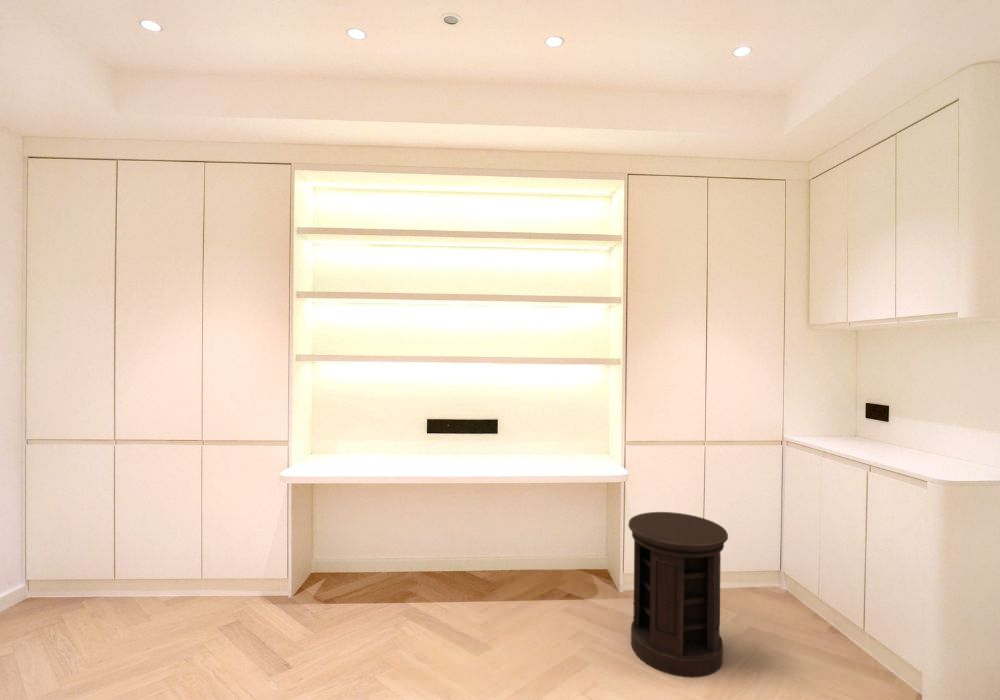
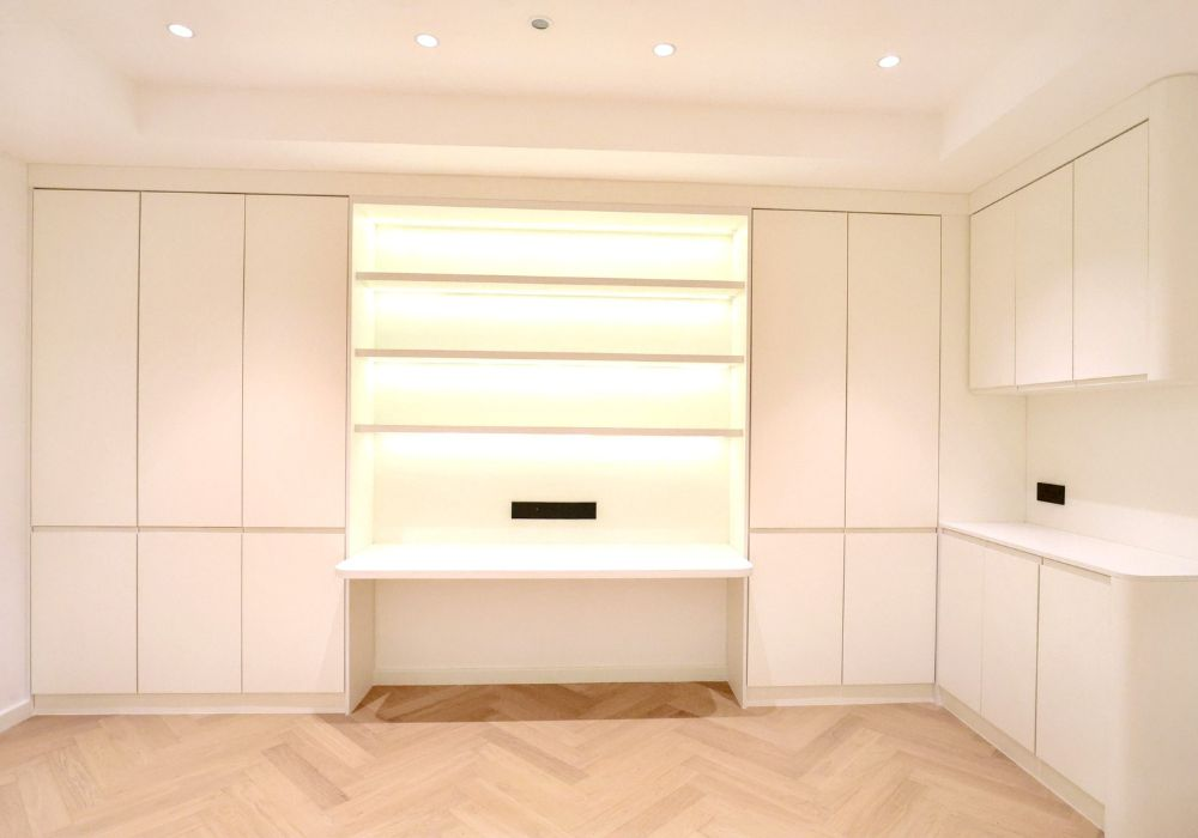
- side table (676, 588)
